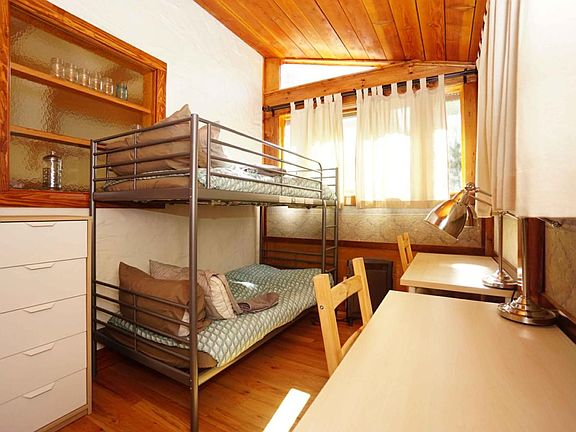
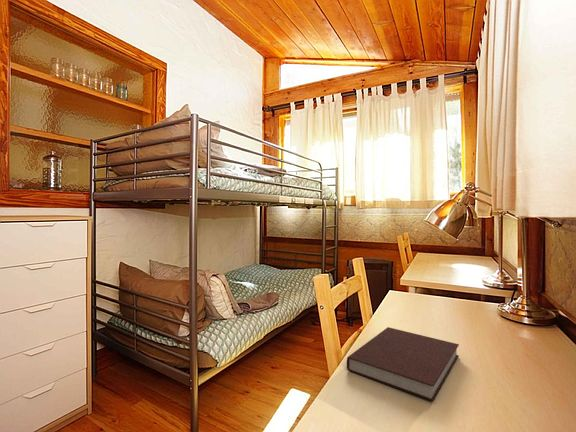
+ notebook (405, 356)
